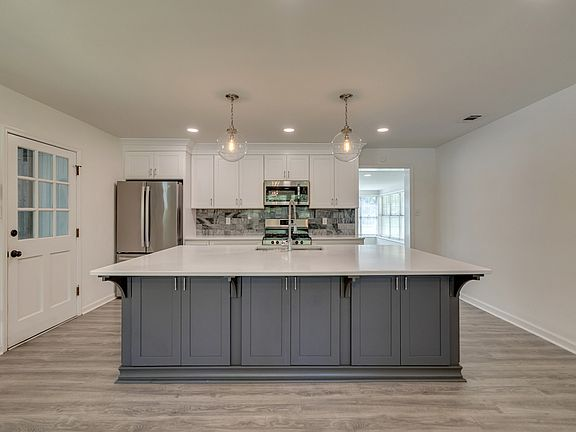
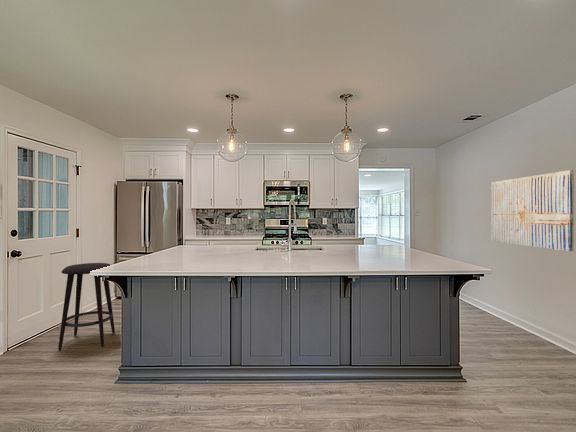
+ wall art (525, 211)
+ stool (91, 311)
